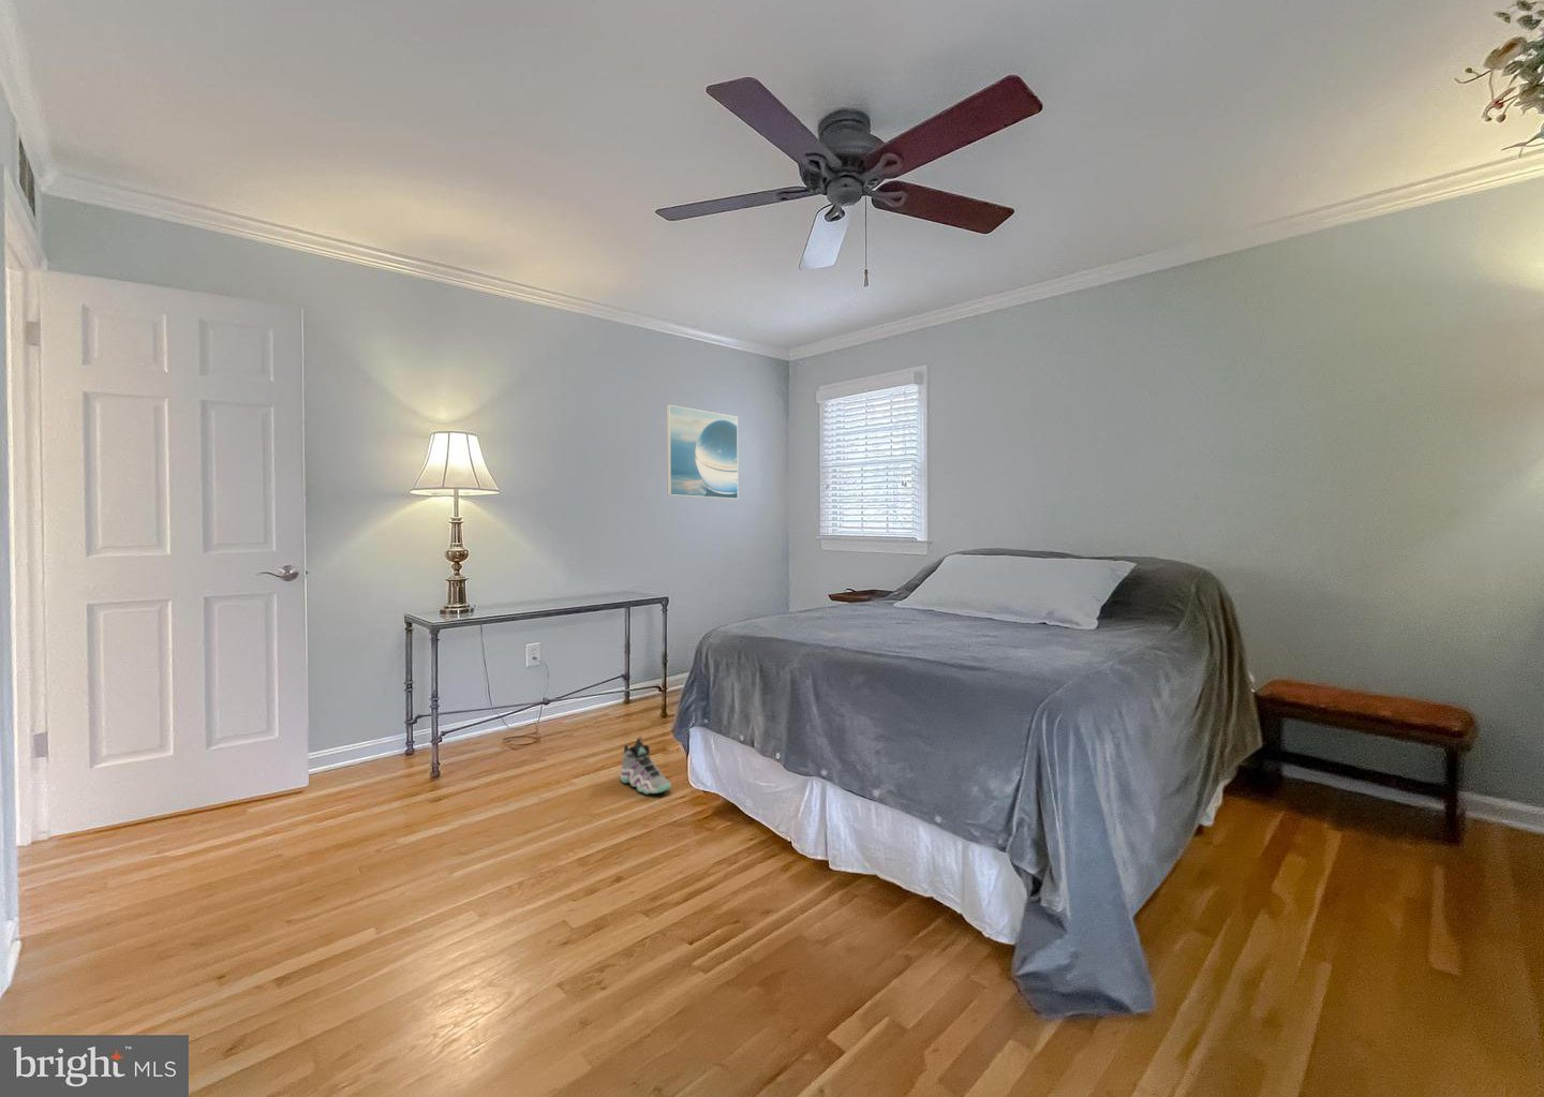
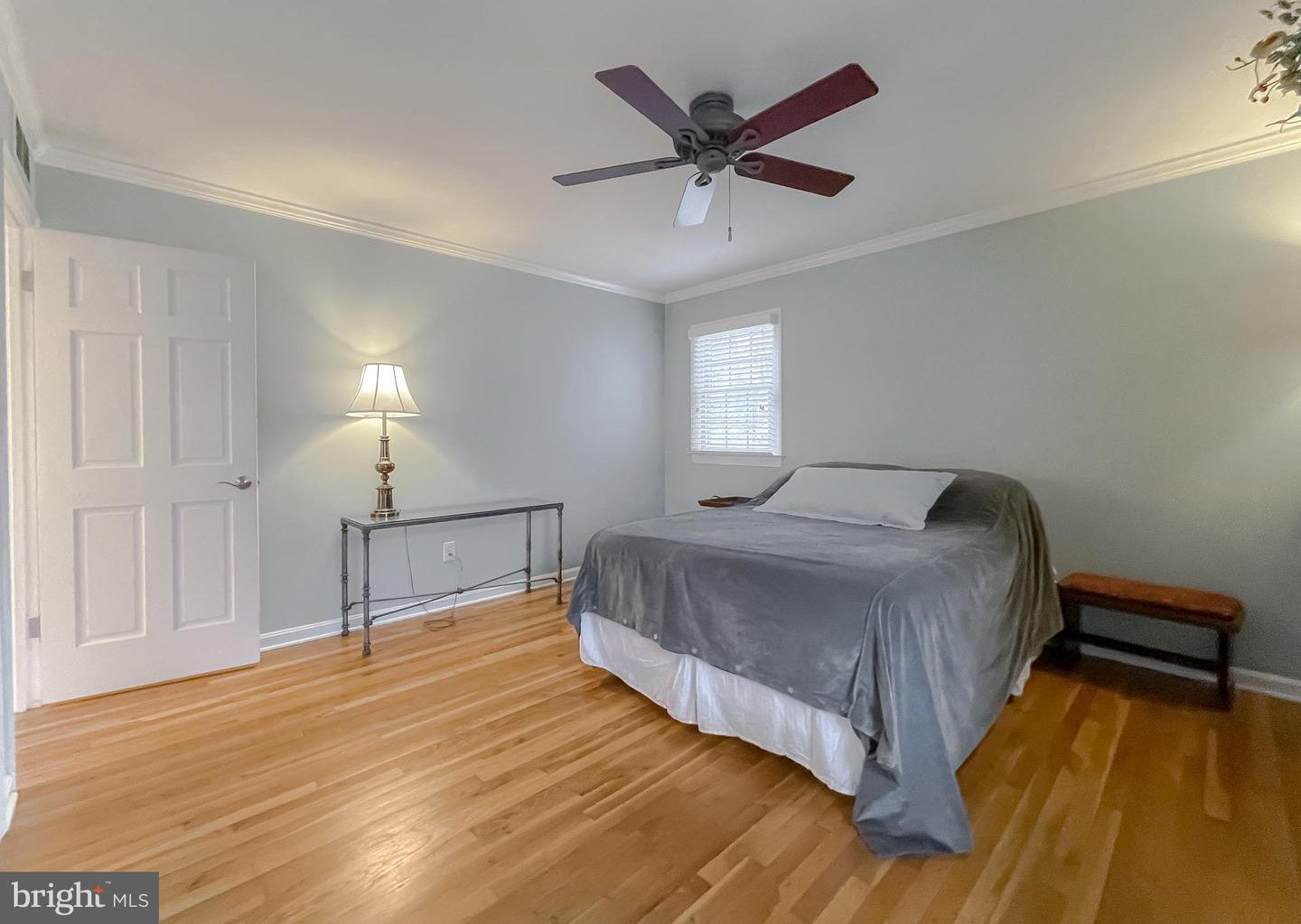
- sneaker (643, 761)
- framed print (704, 454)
